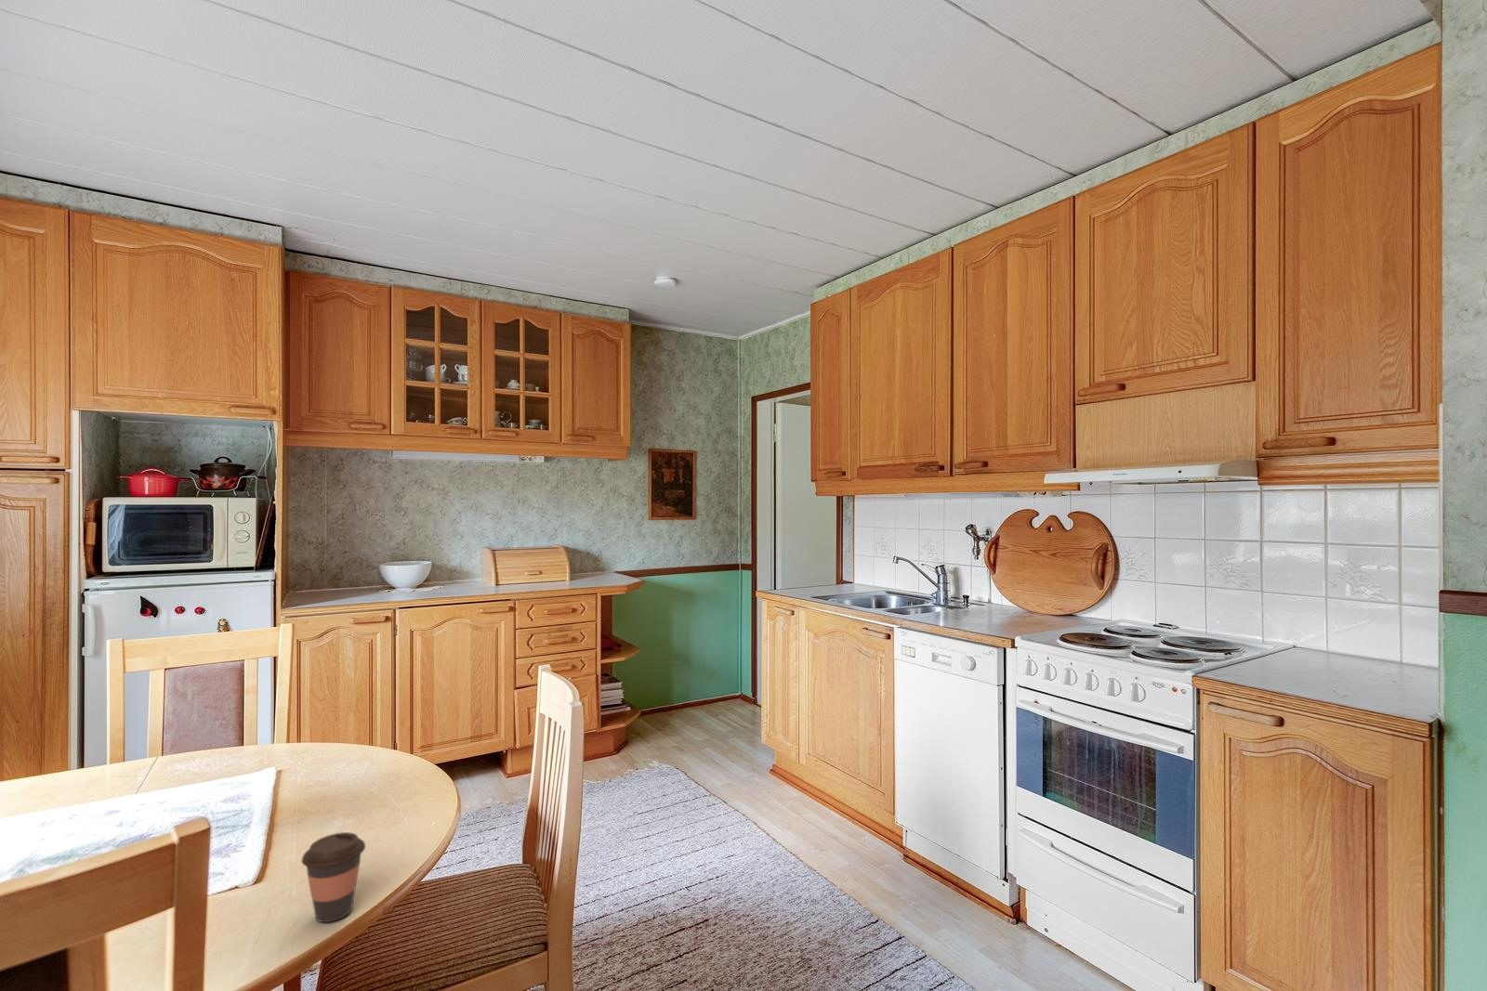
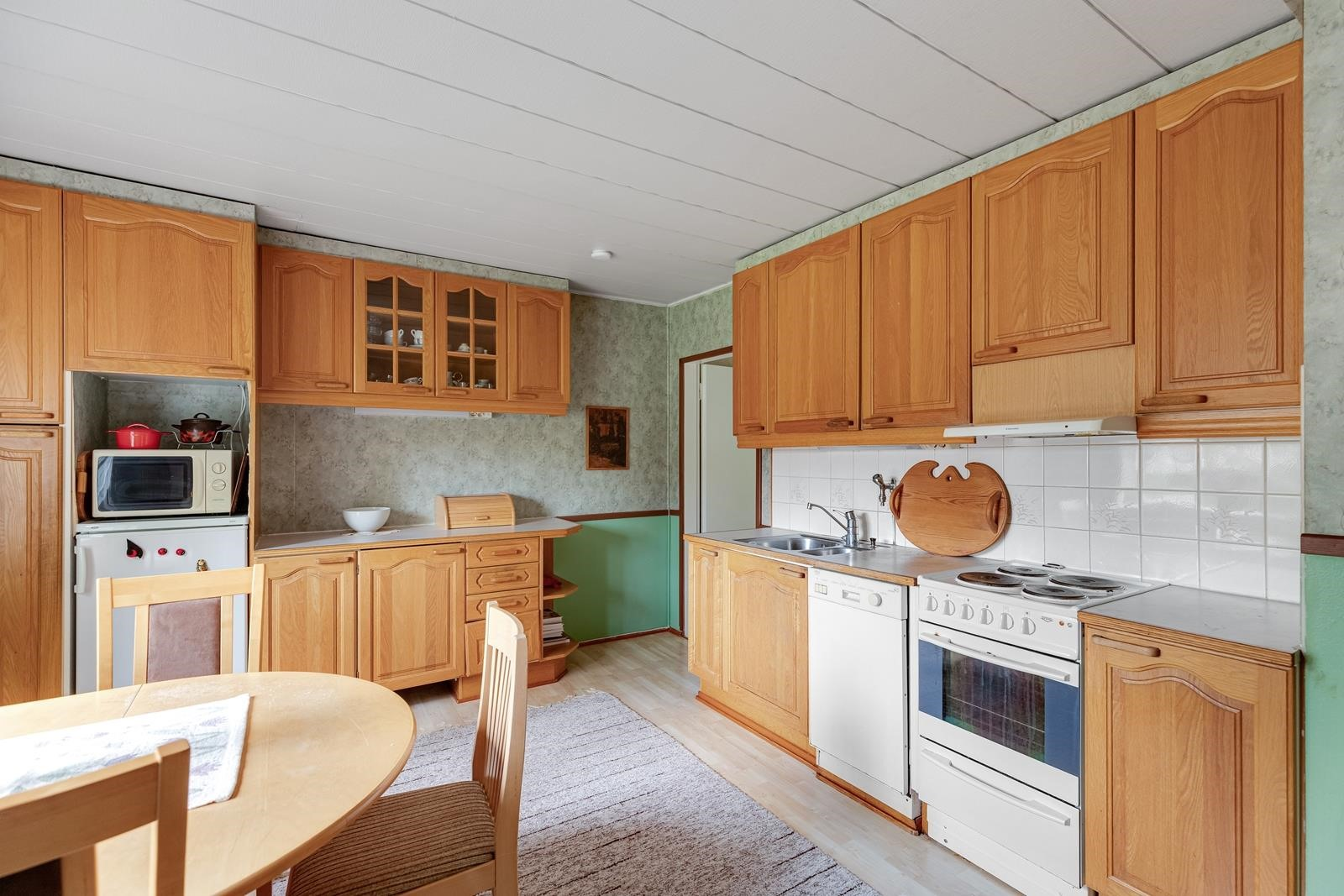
- coffee cup (334, 878)
